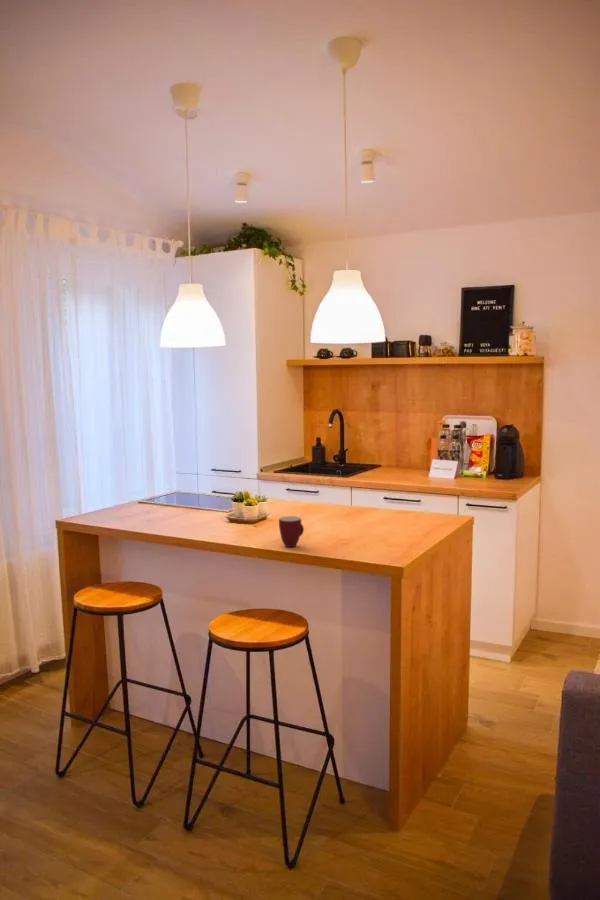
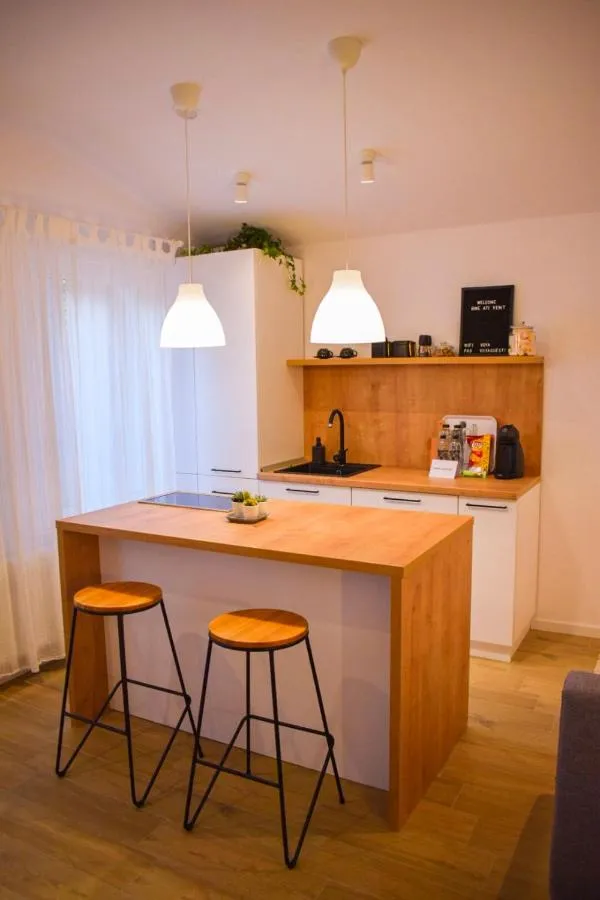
- mug (292, 531)
